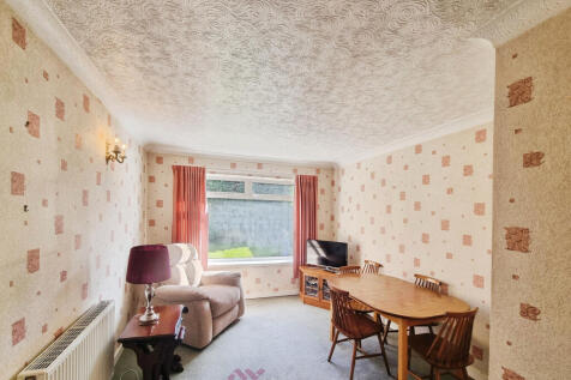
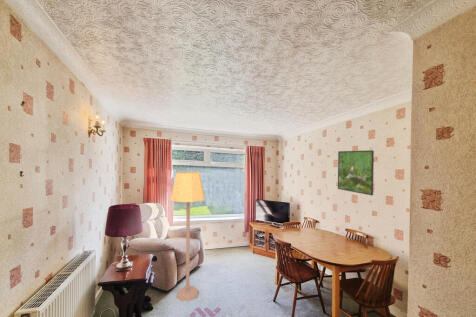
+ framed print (354, 171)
+ lamp (188, 233)
